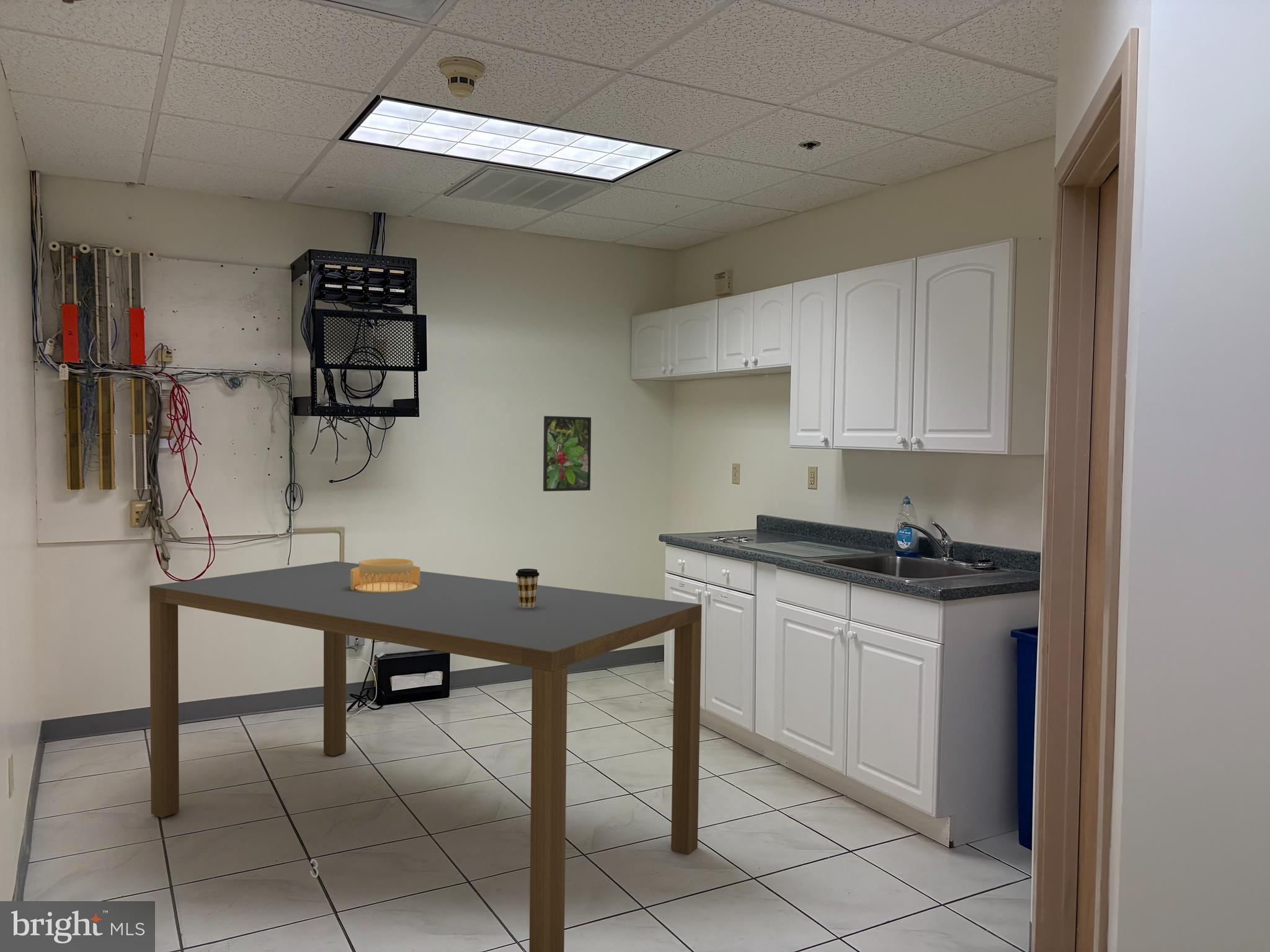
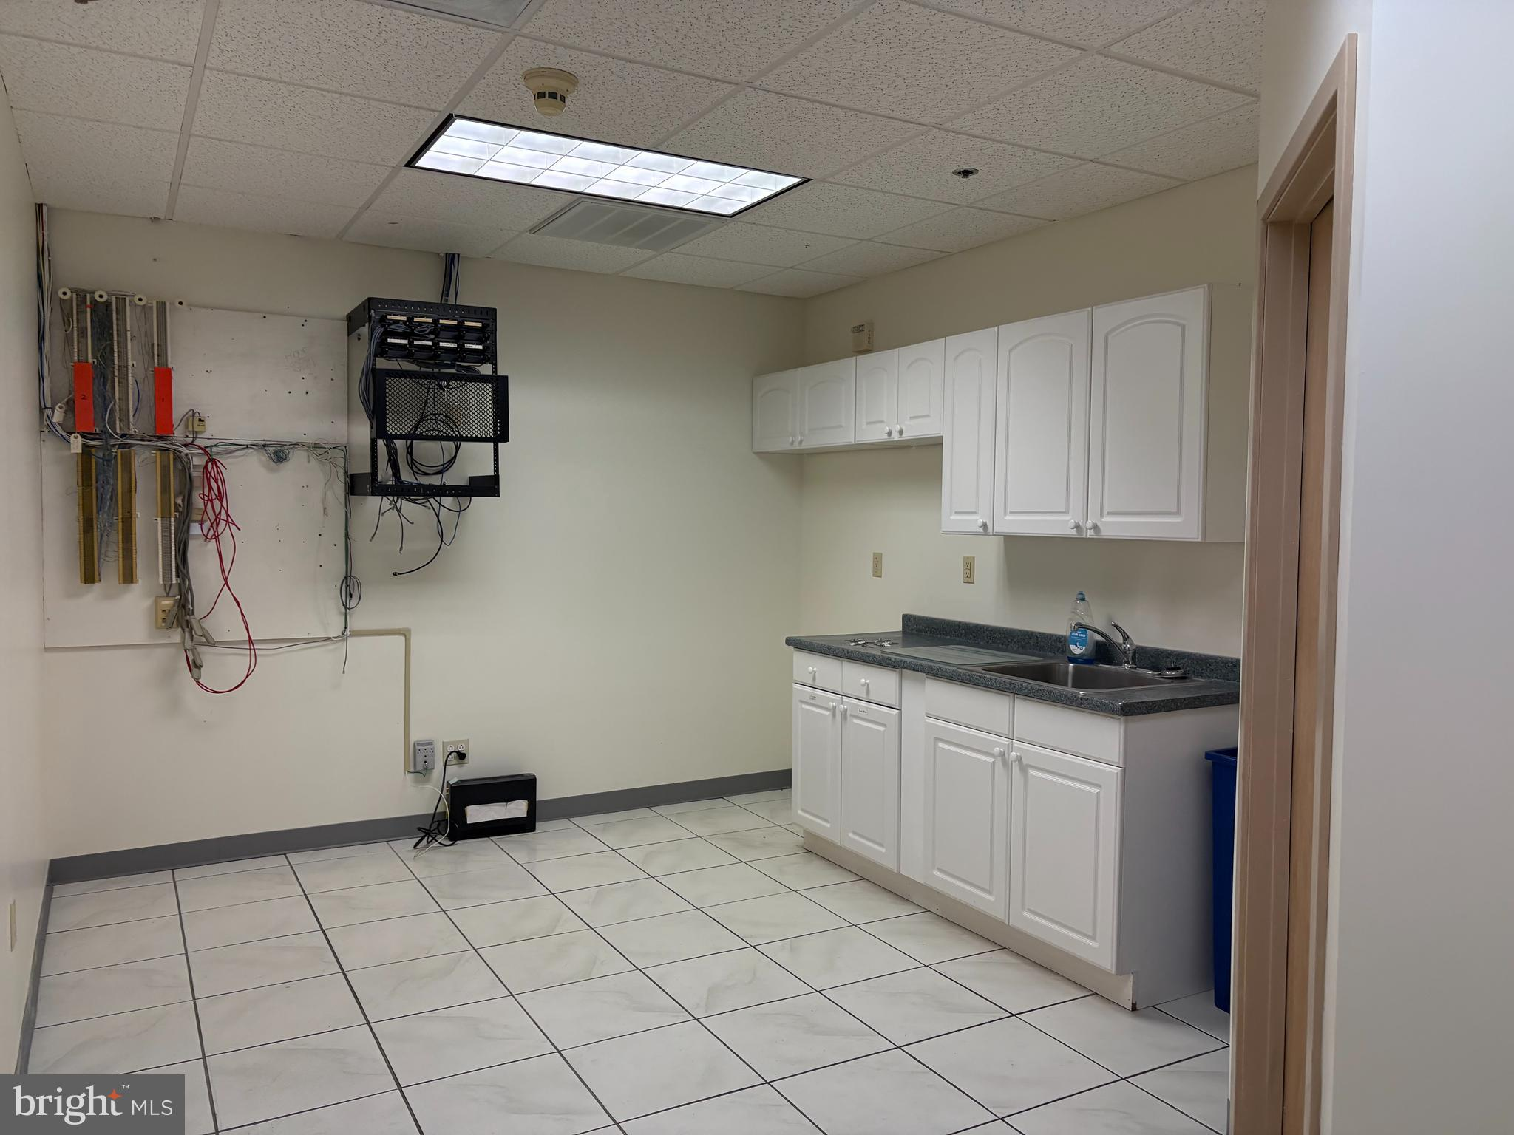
- architectural model (386, 574)
- dining table (428, 649)
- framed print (567, 454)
- coffee cup (527, 588)
